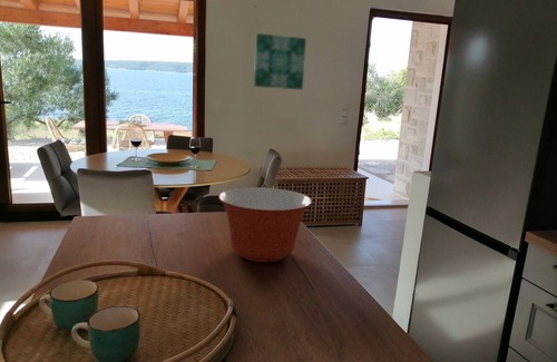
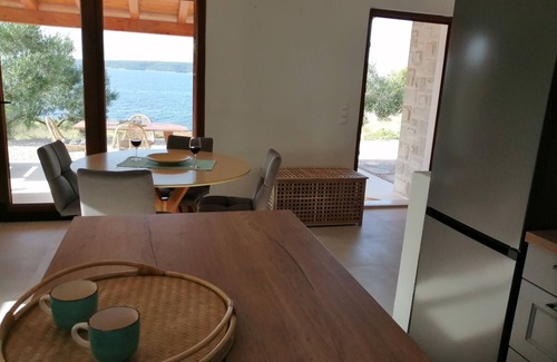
- mixing bowl (263, 225)
- wall art (280, 62)
